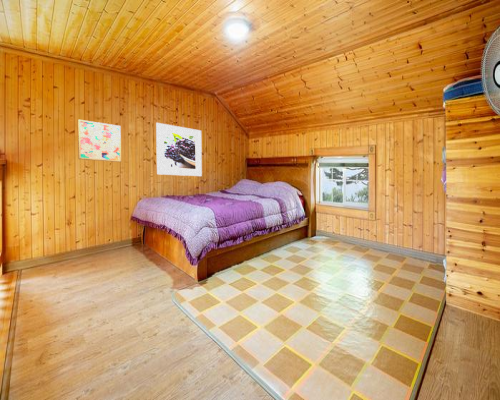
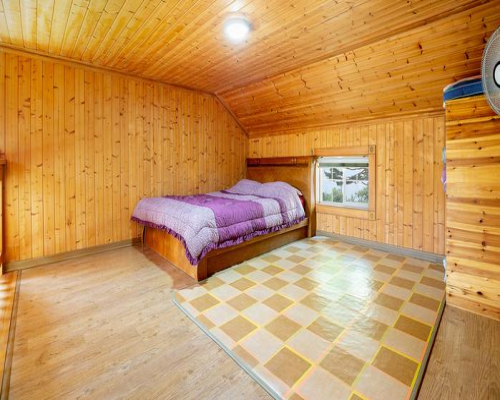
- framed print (180, 151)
- wall art (100, 141)
